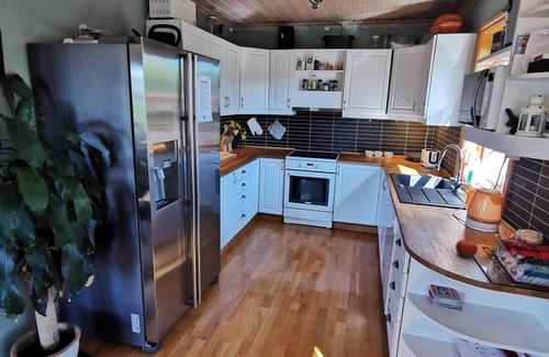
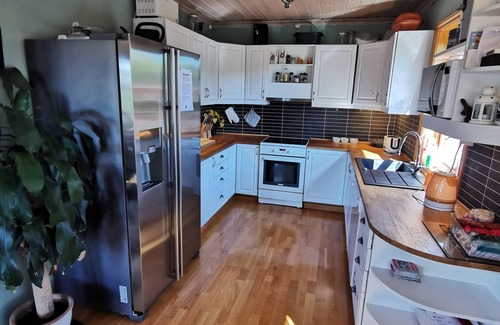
- fruit (466, 247)
